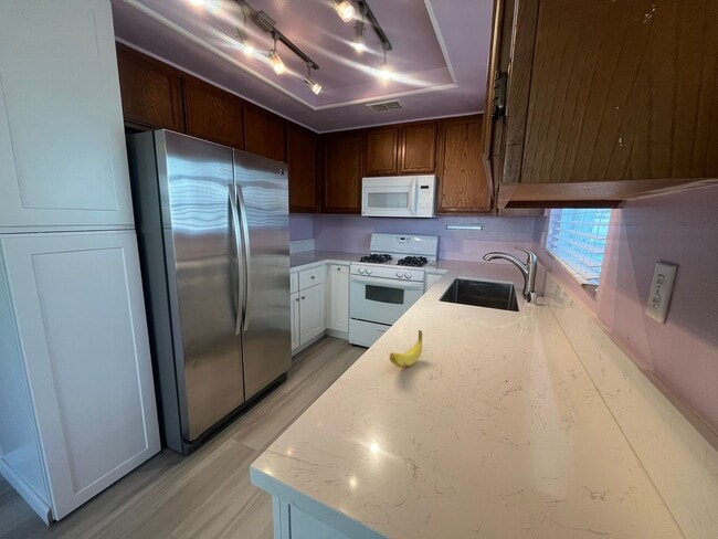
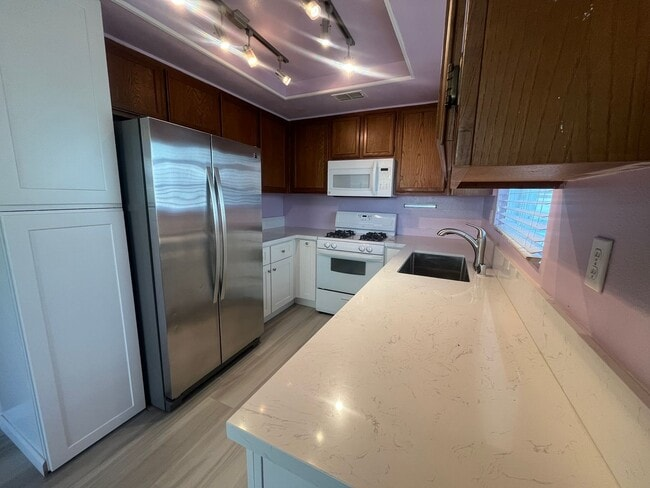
- banana (408, 352)
